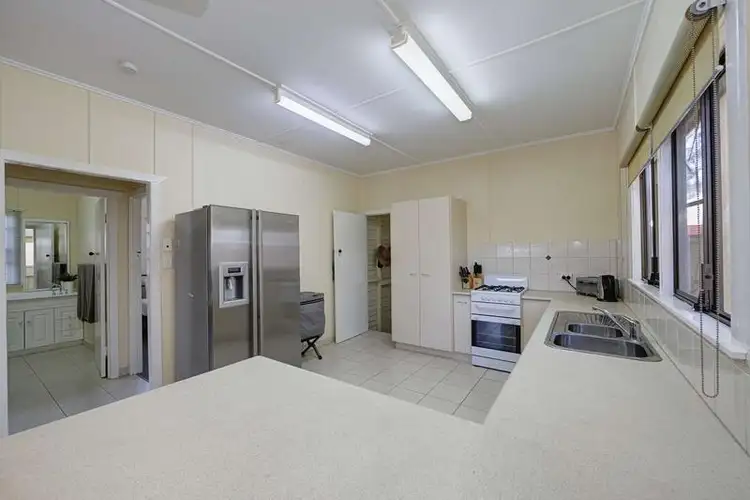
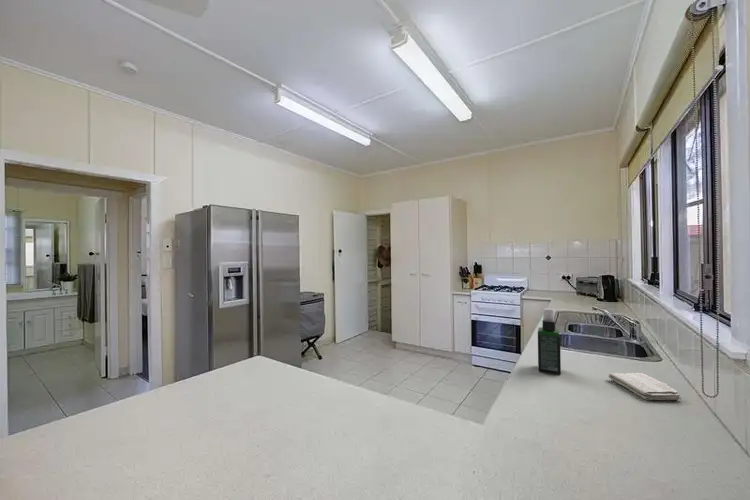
+ spray bottle (549, 339)
+ washcloth (642, 384)
